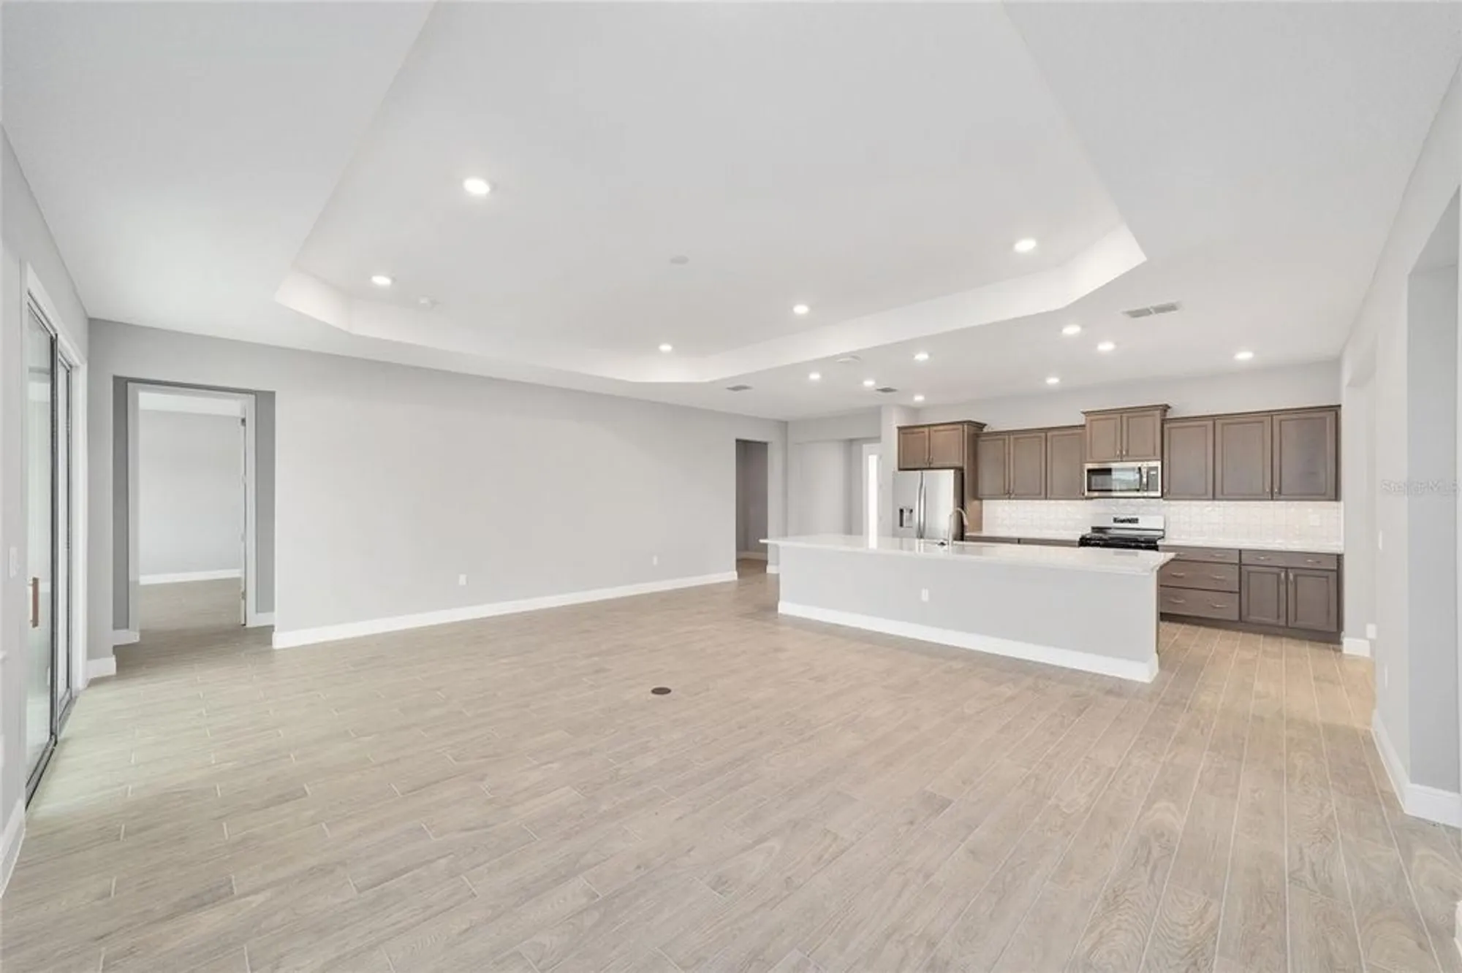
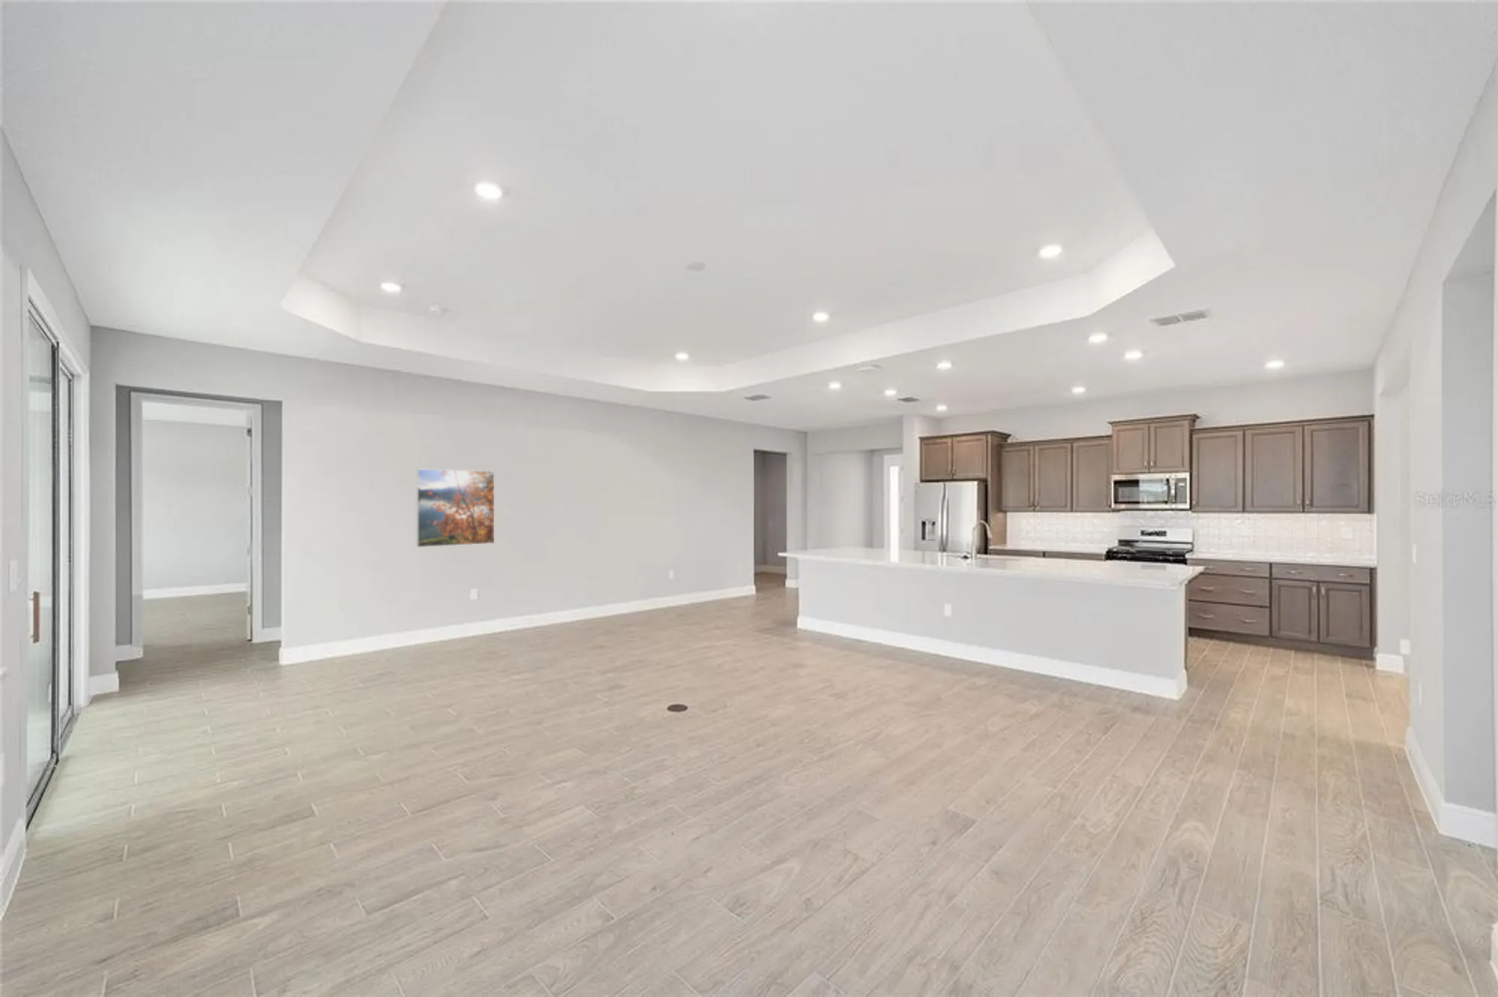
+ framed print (457, 507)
